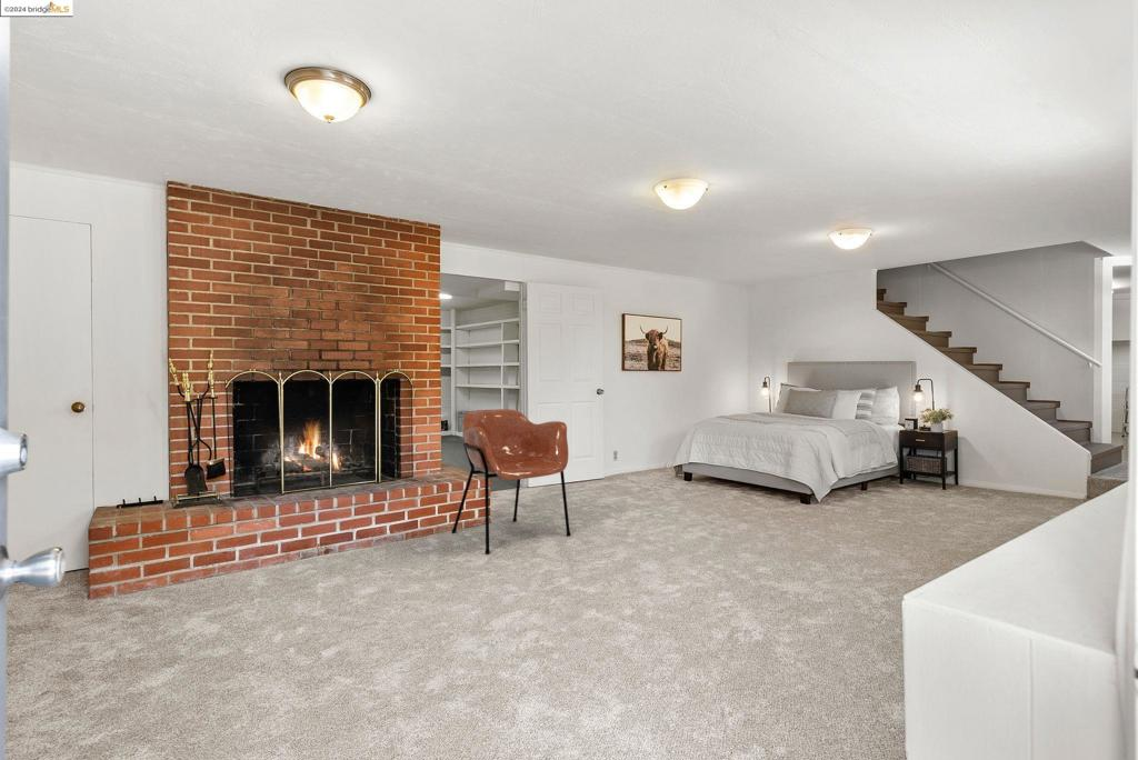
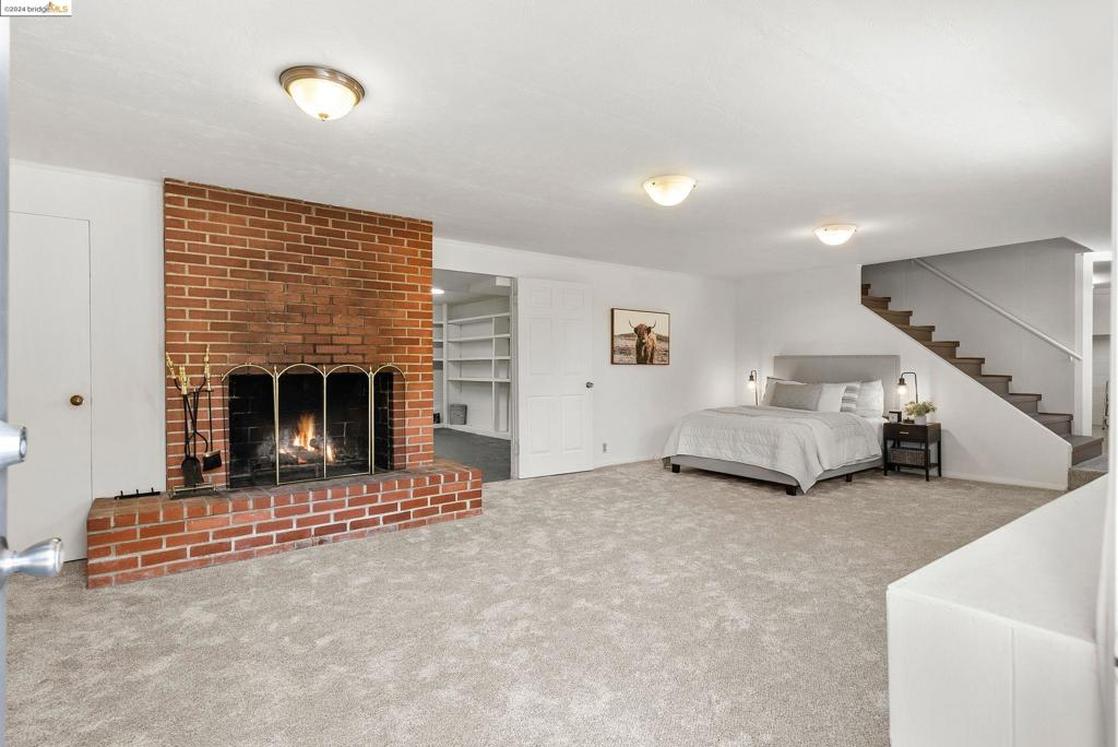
- armchair (509, 473)
